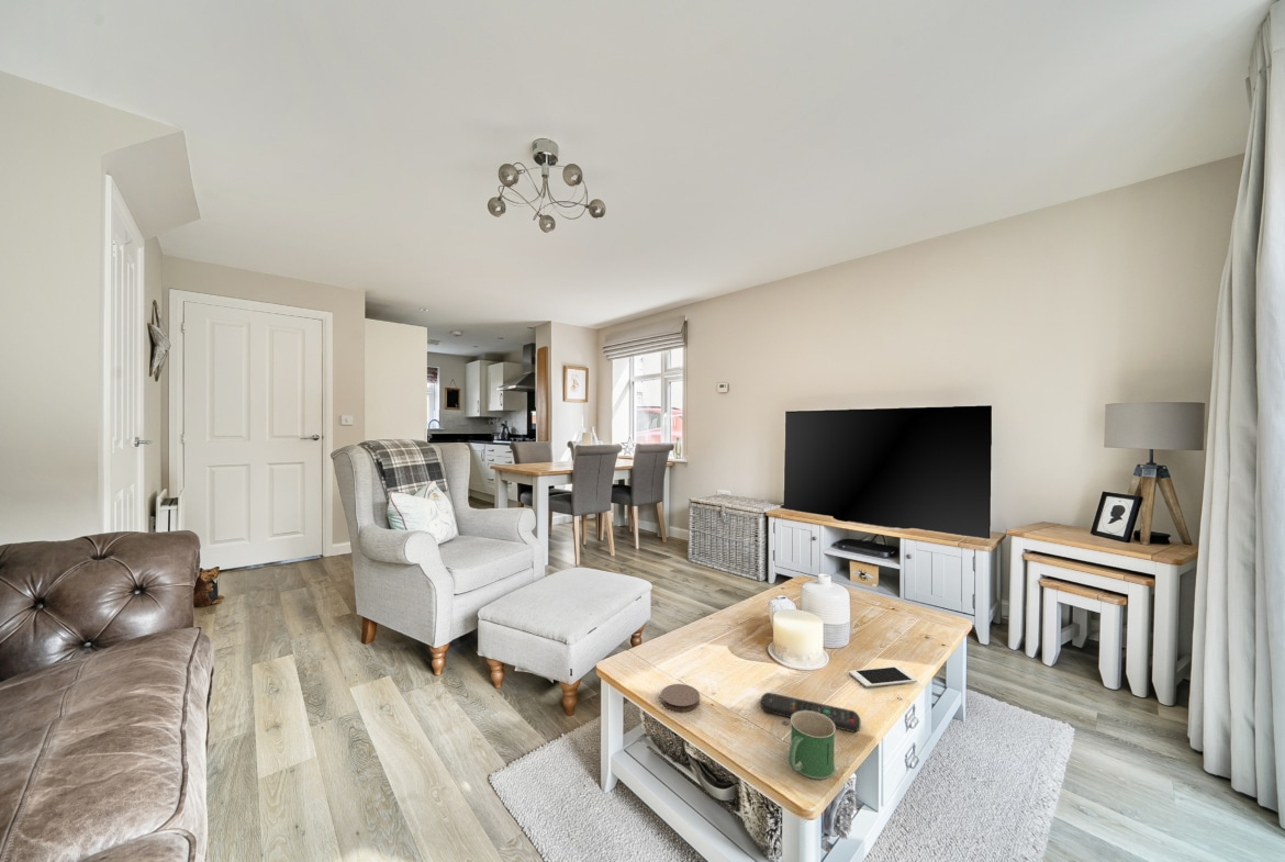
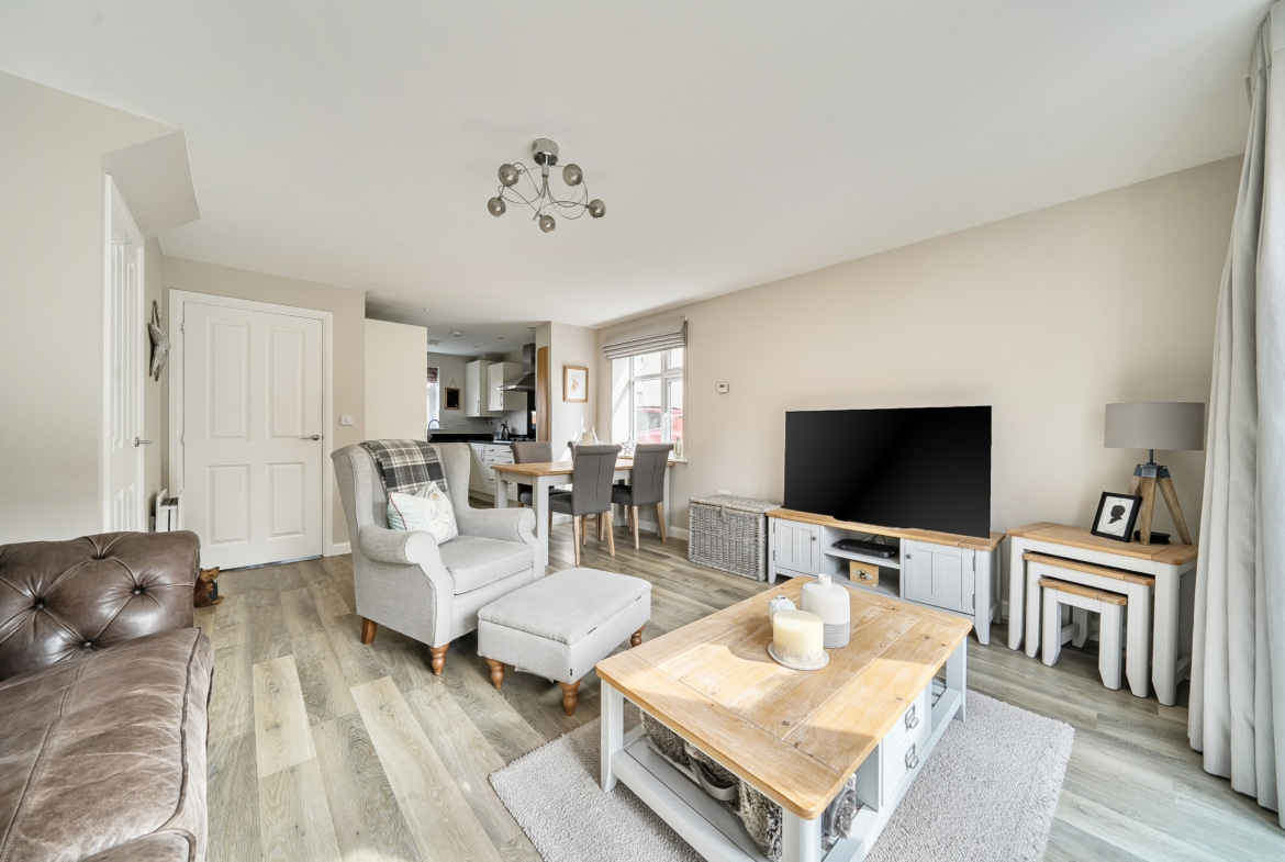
- mug (807, 746)
- coaster (680, 696)
- remote control (808, 710)
- cell phone (882, 675)
